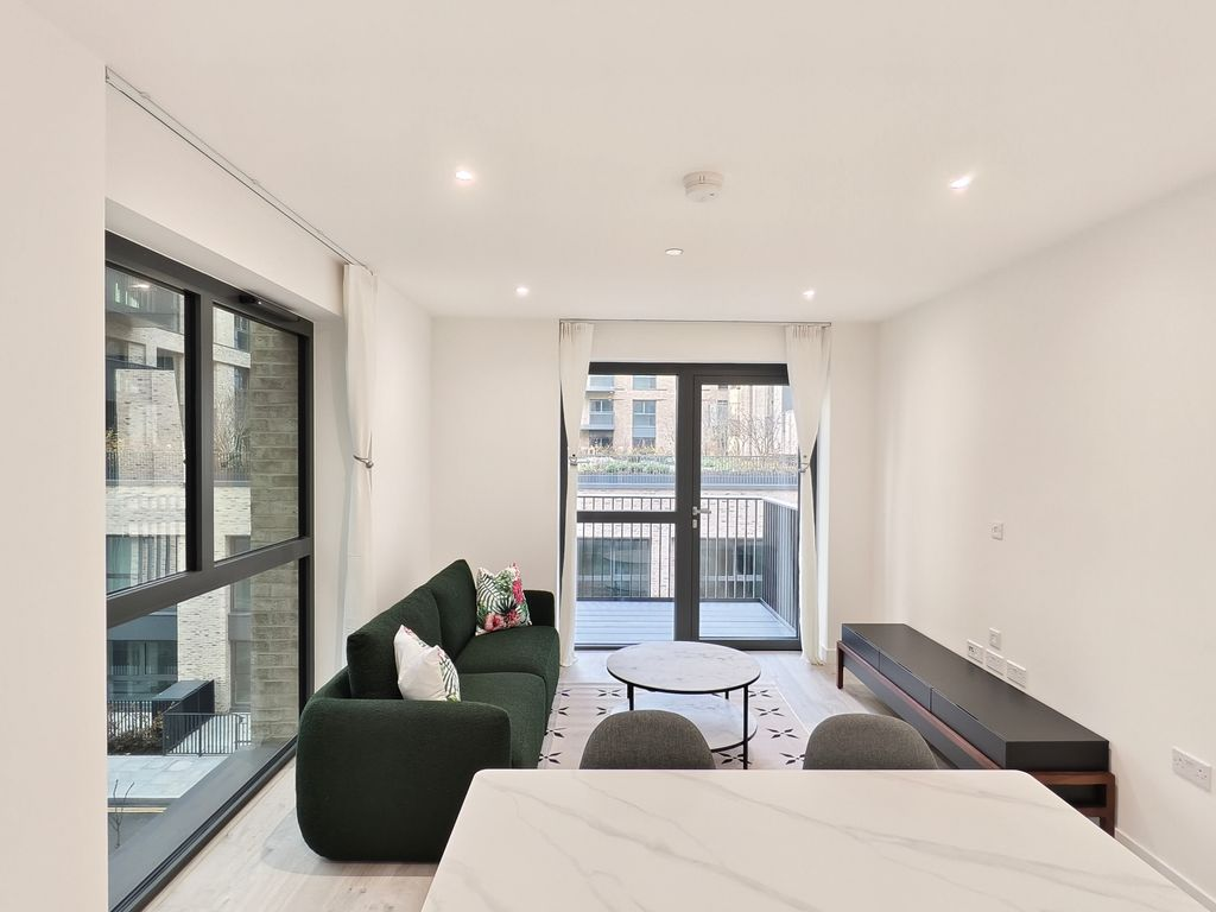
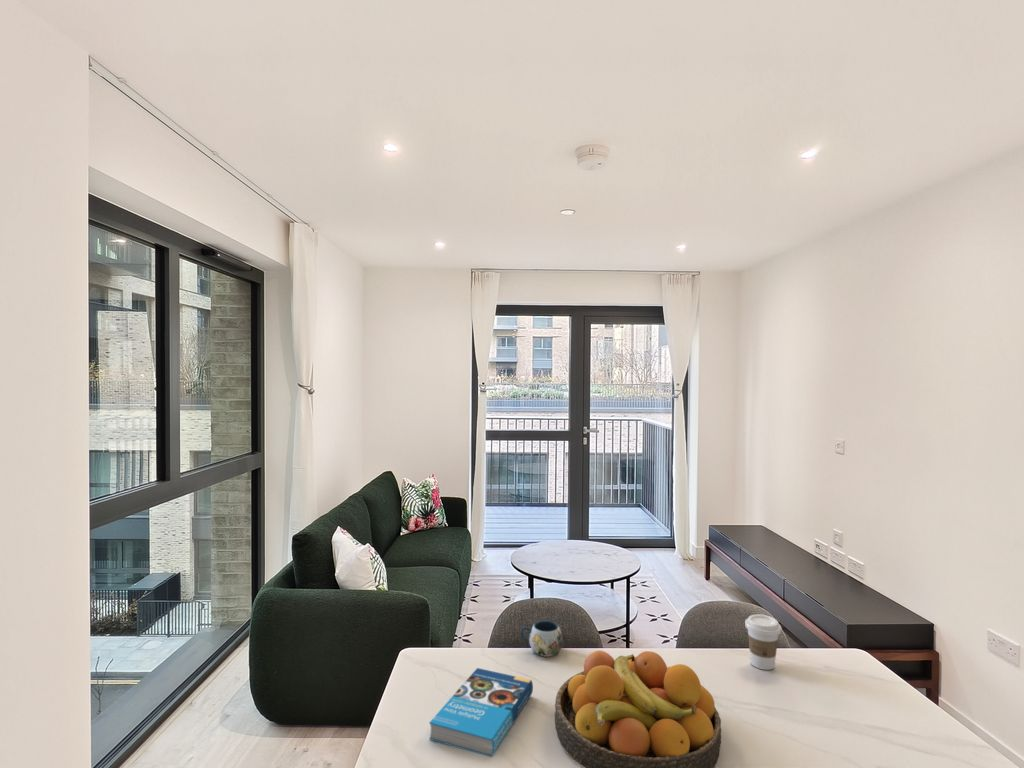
+ mug (541, 637)
+ book (484, 707)
+ fruit bowl (635, 695)
+ coffee cup (762, 642)
